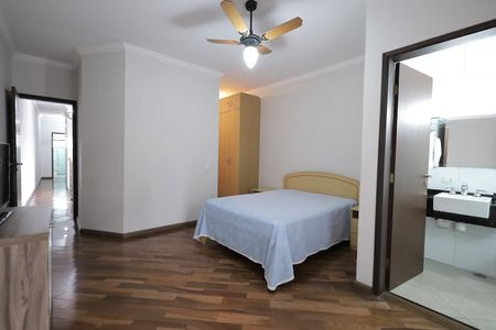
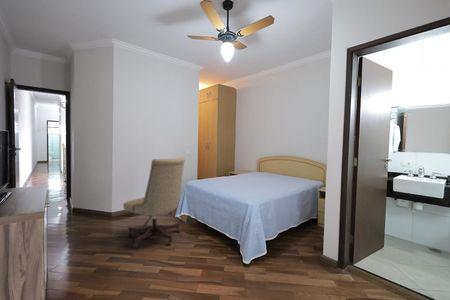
+ chair (156, 197)
